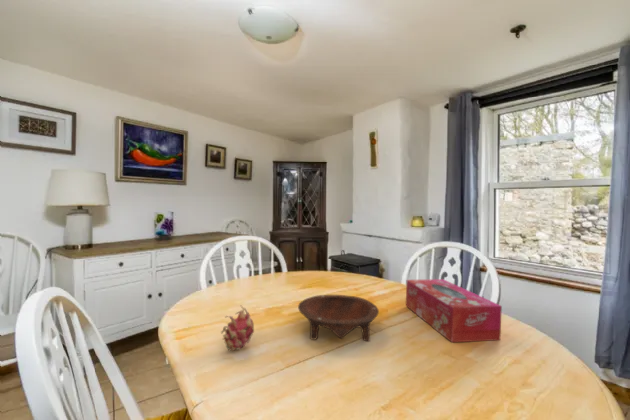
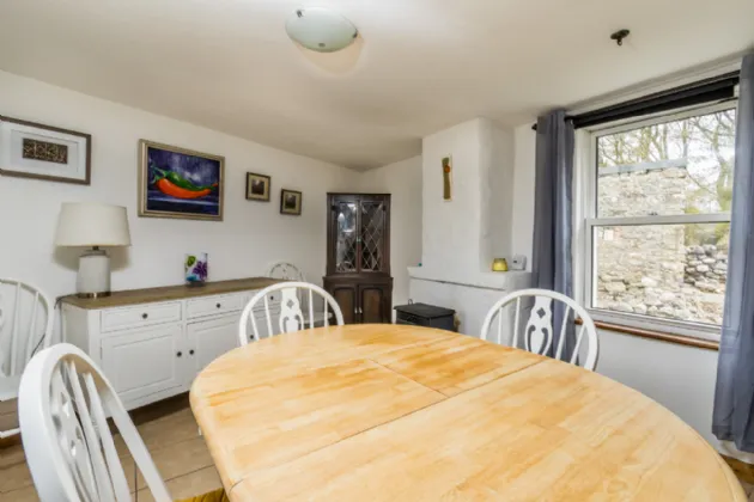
- bowl (337, 317)
- tissue box (447, 305)
- fruit (237, 327)
